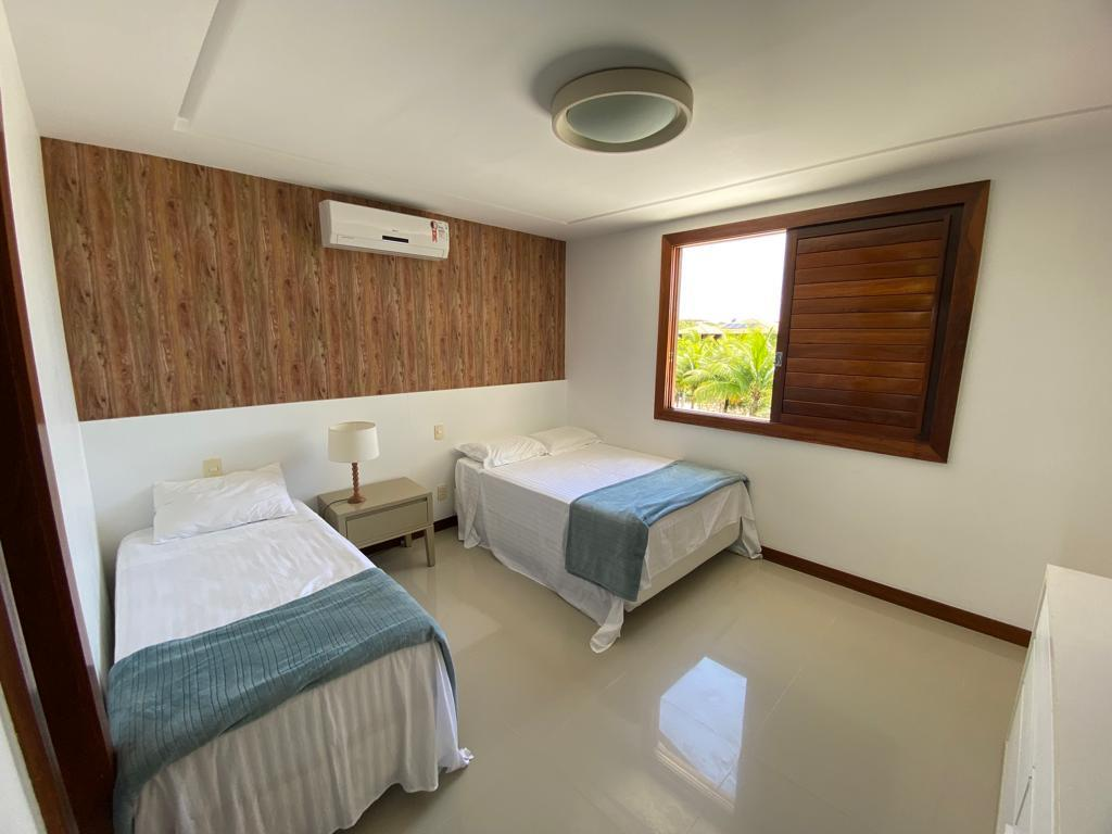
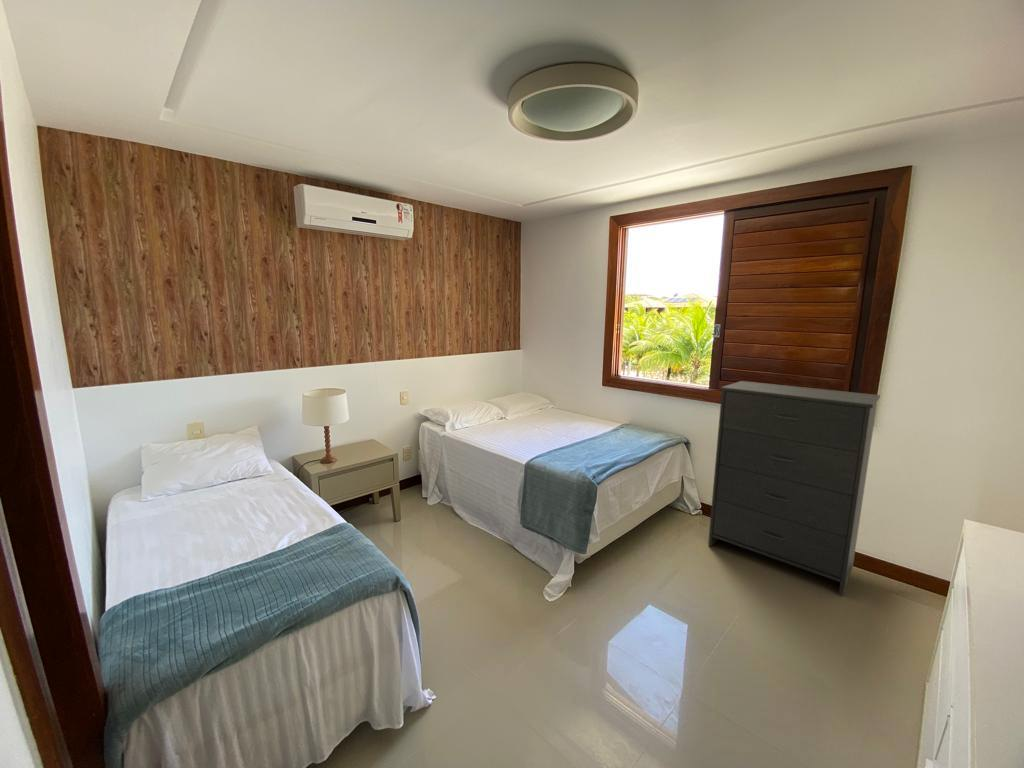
+ dresser (786, 475)
